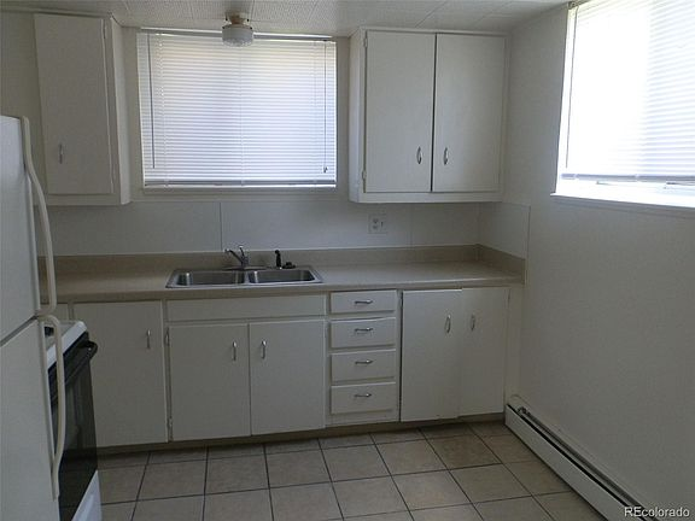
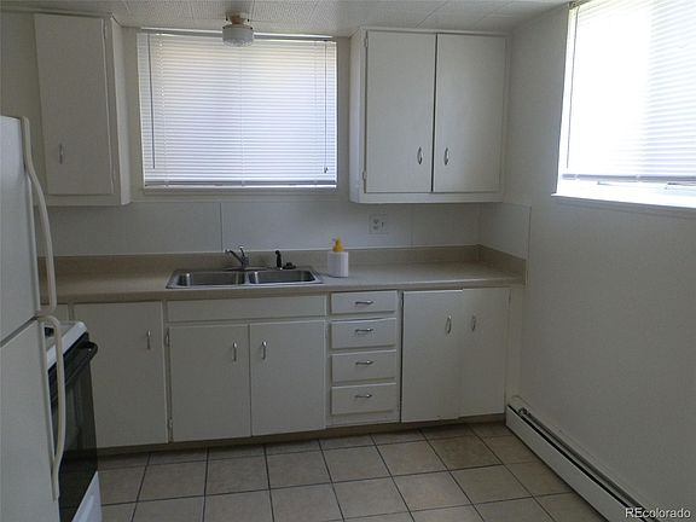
+ soap bottle (337, 256)
